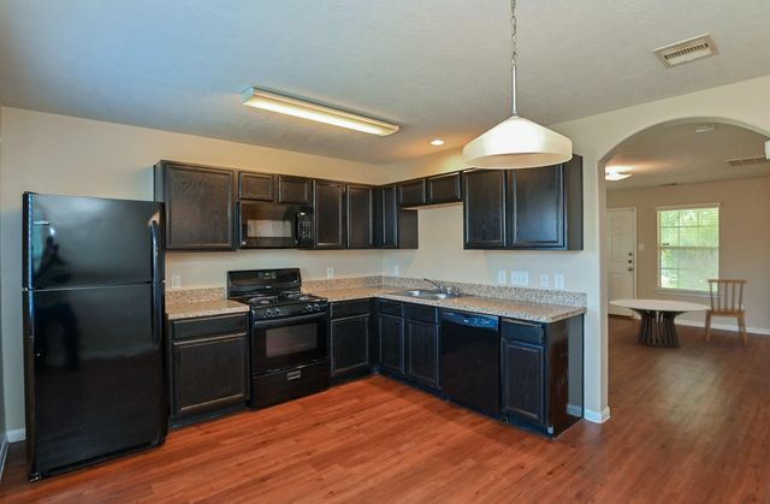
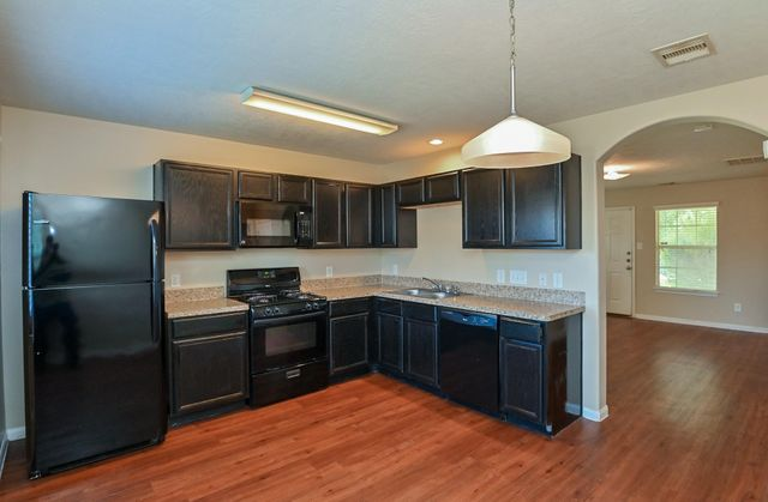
- dining chair (724, 309)
- dining table (656, 324)
